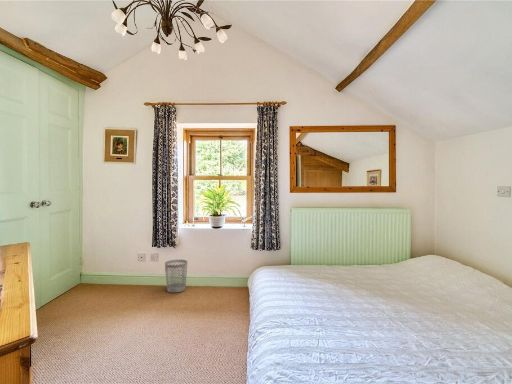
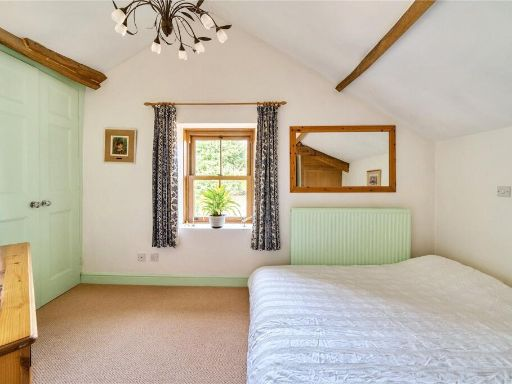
- wastebasket (176, 275)
